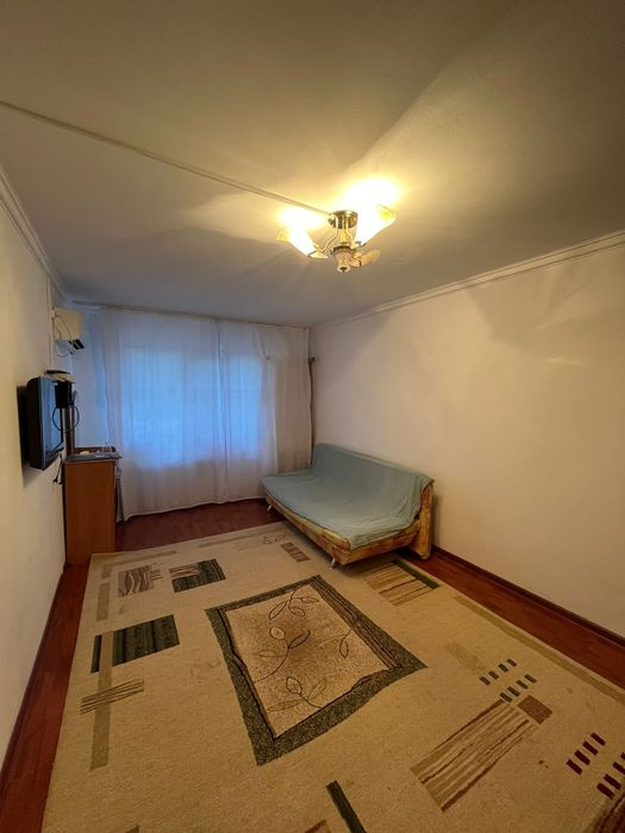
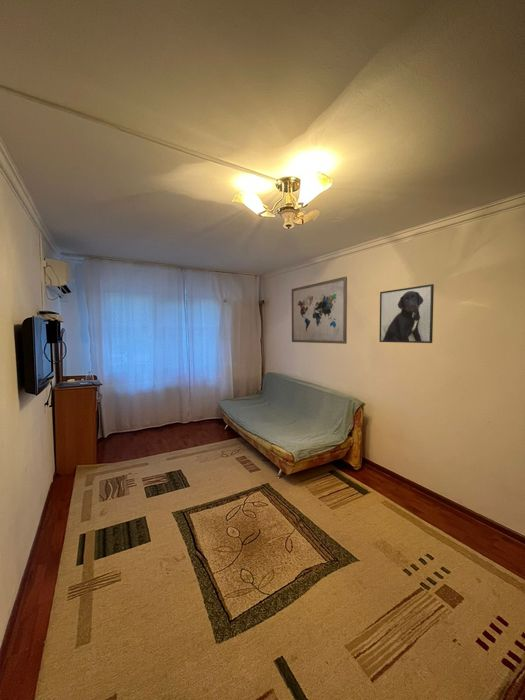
+ wall art (316, 313)
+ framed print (404, 315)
